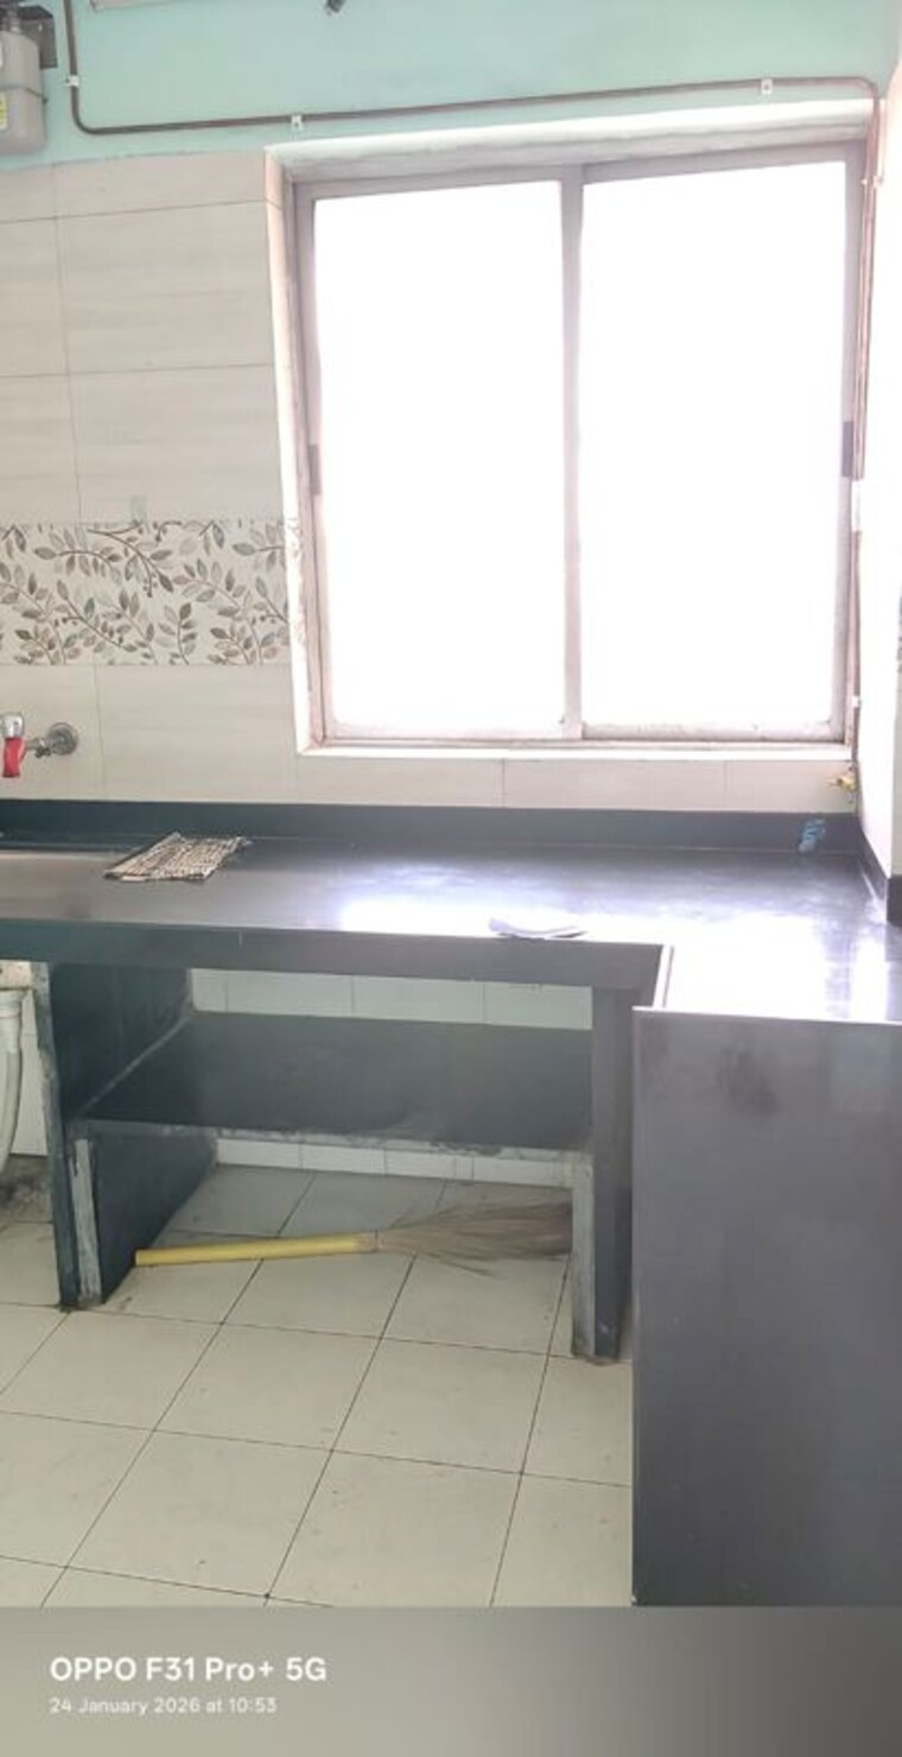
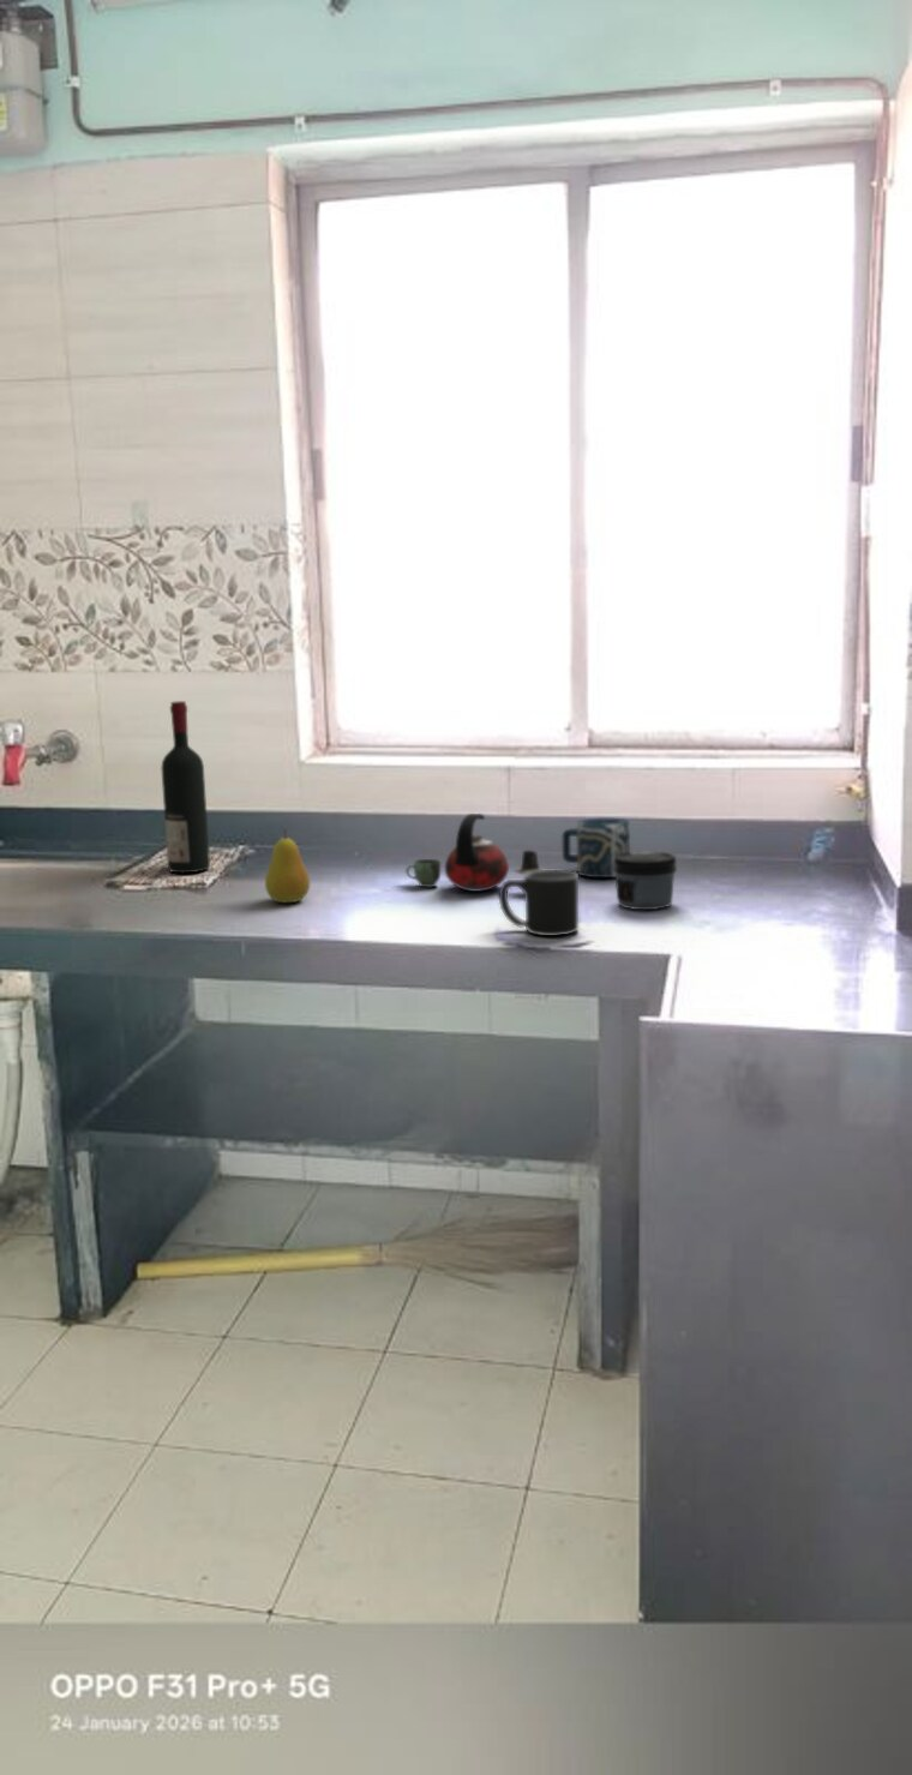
+ kettle (474, 851)
+ mug (539, 901)
+ fruit (286, 864)
+ alcohol (184, 786)
+ cup (595, 846)
+ jar (644, 880)
